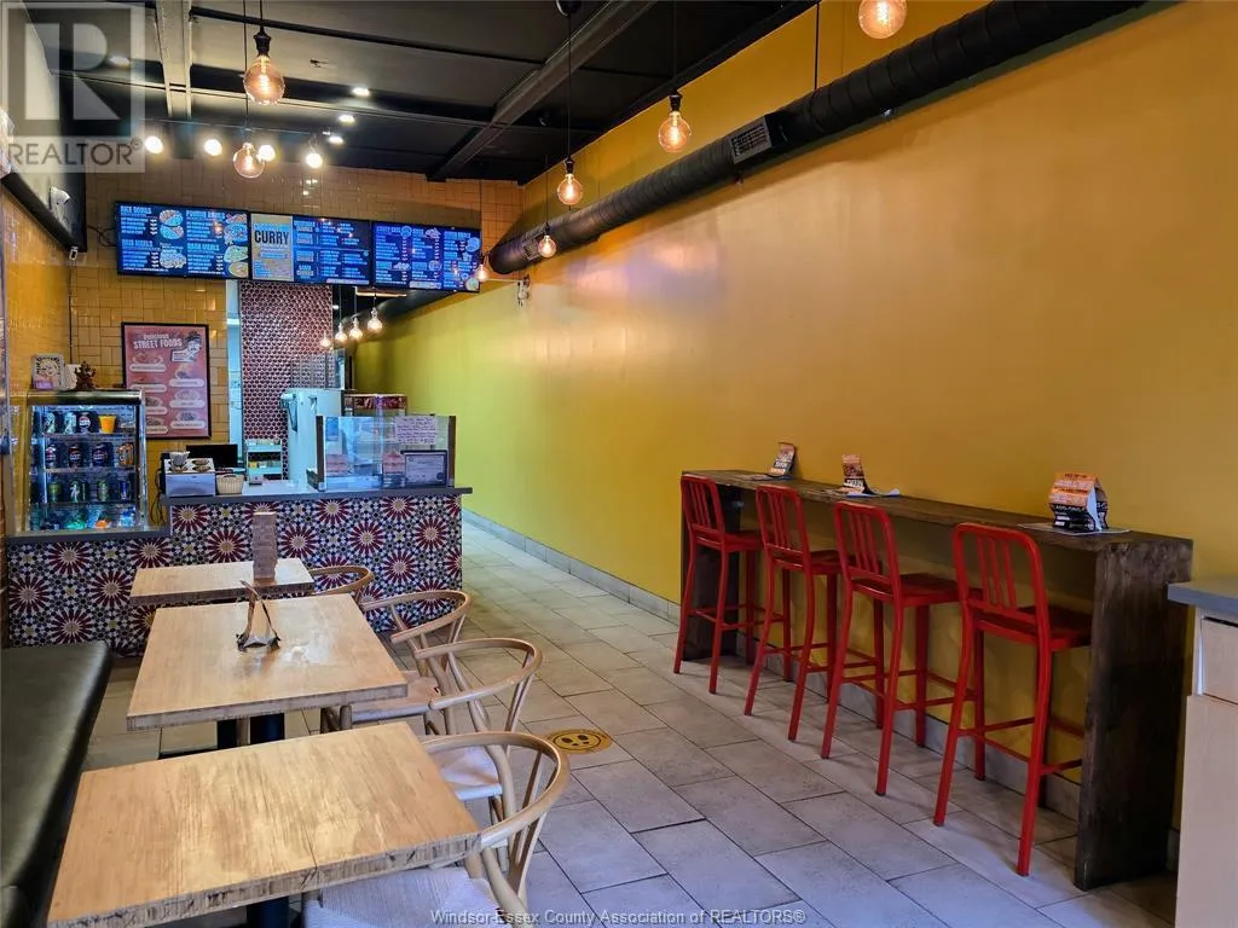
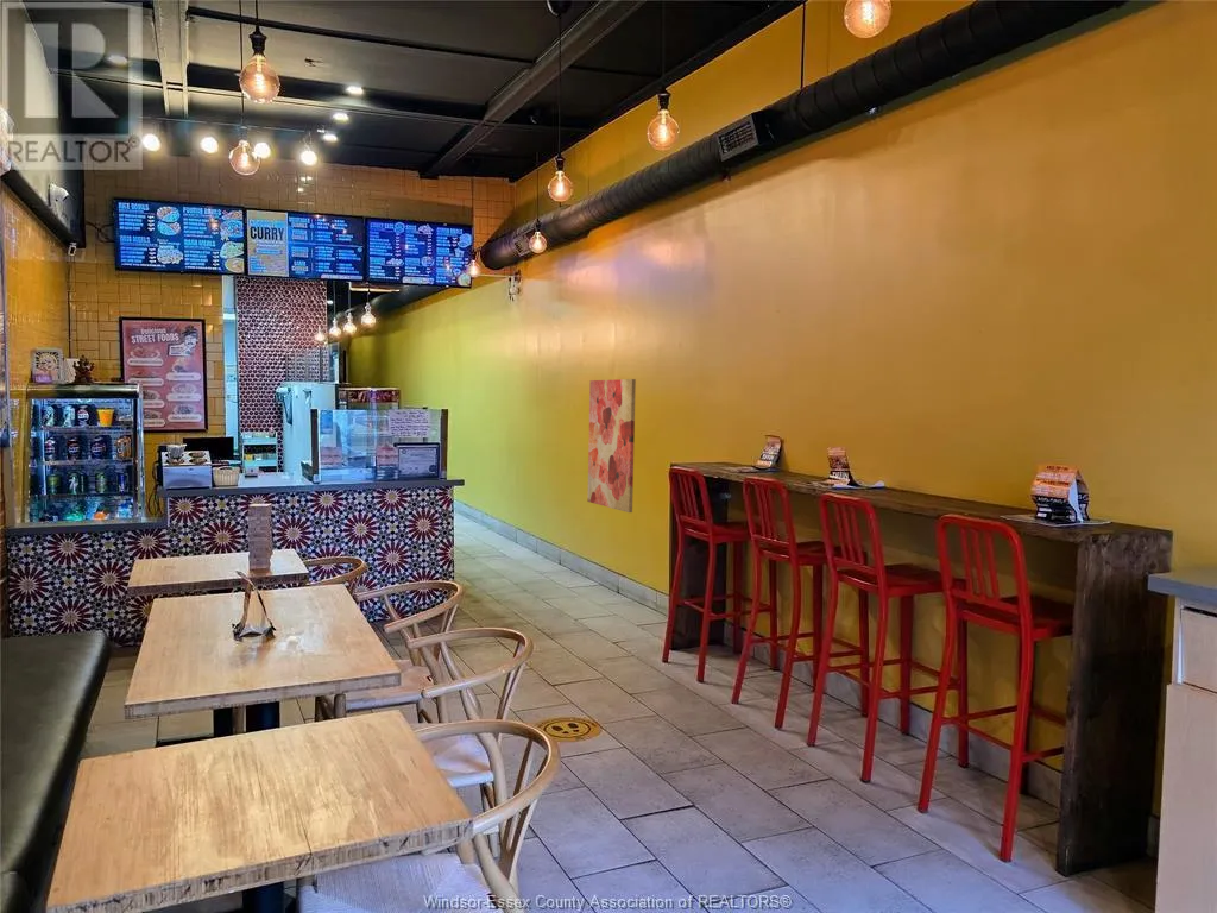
+ wall art (610, 443)
